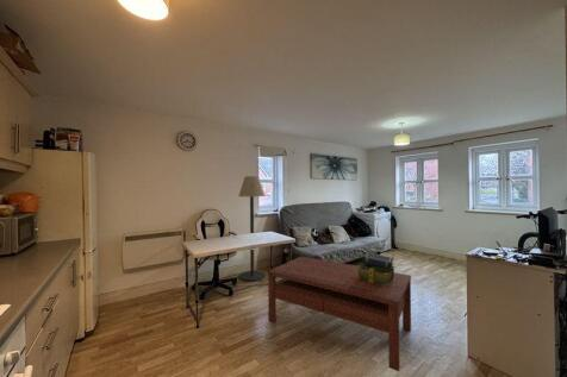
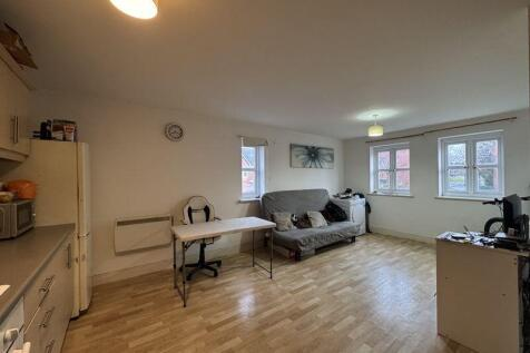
- coffee table (337, 299)
- stack of books (376, 266)
- floor lamp (251, 226)
